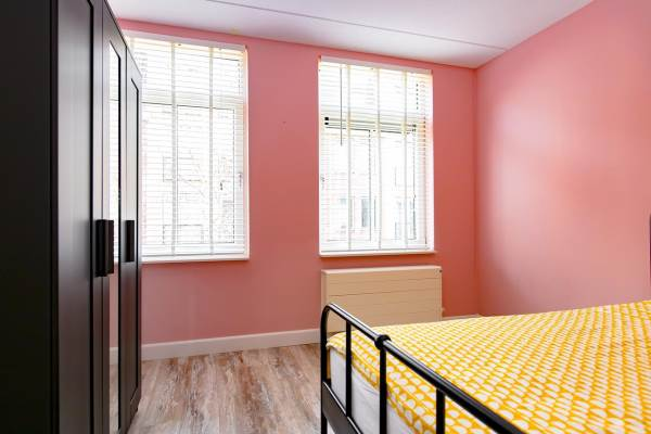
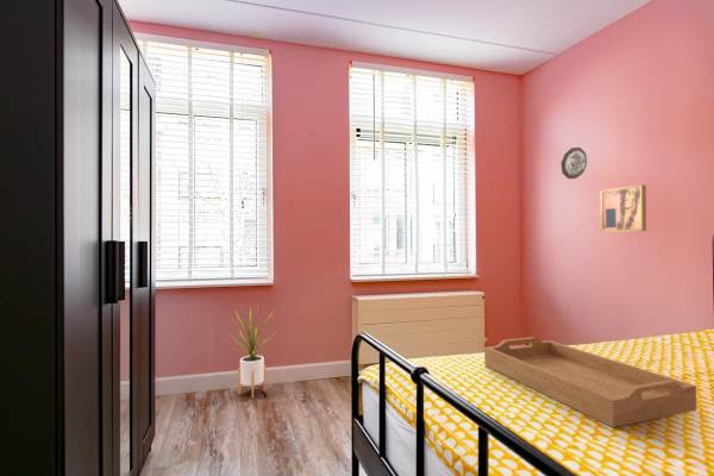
+ house plant (252, 347)
+ decorative plate (574, 163)
+ serving tray (574, 370)
+ wall art (621, 209)
